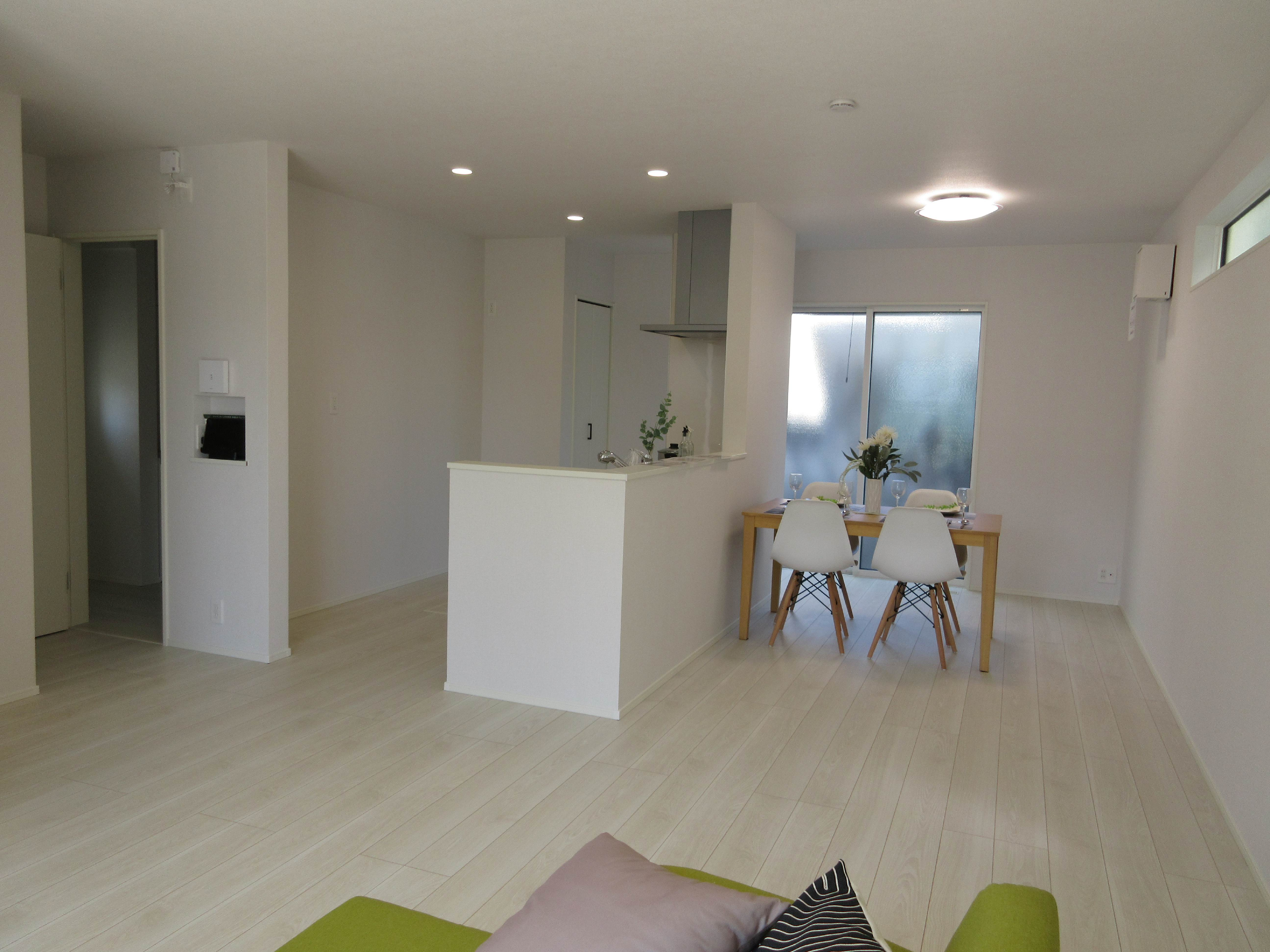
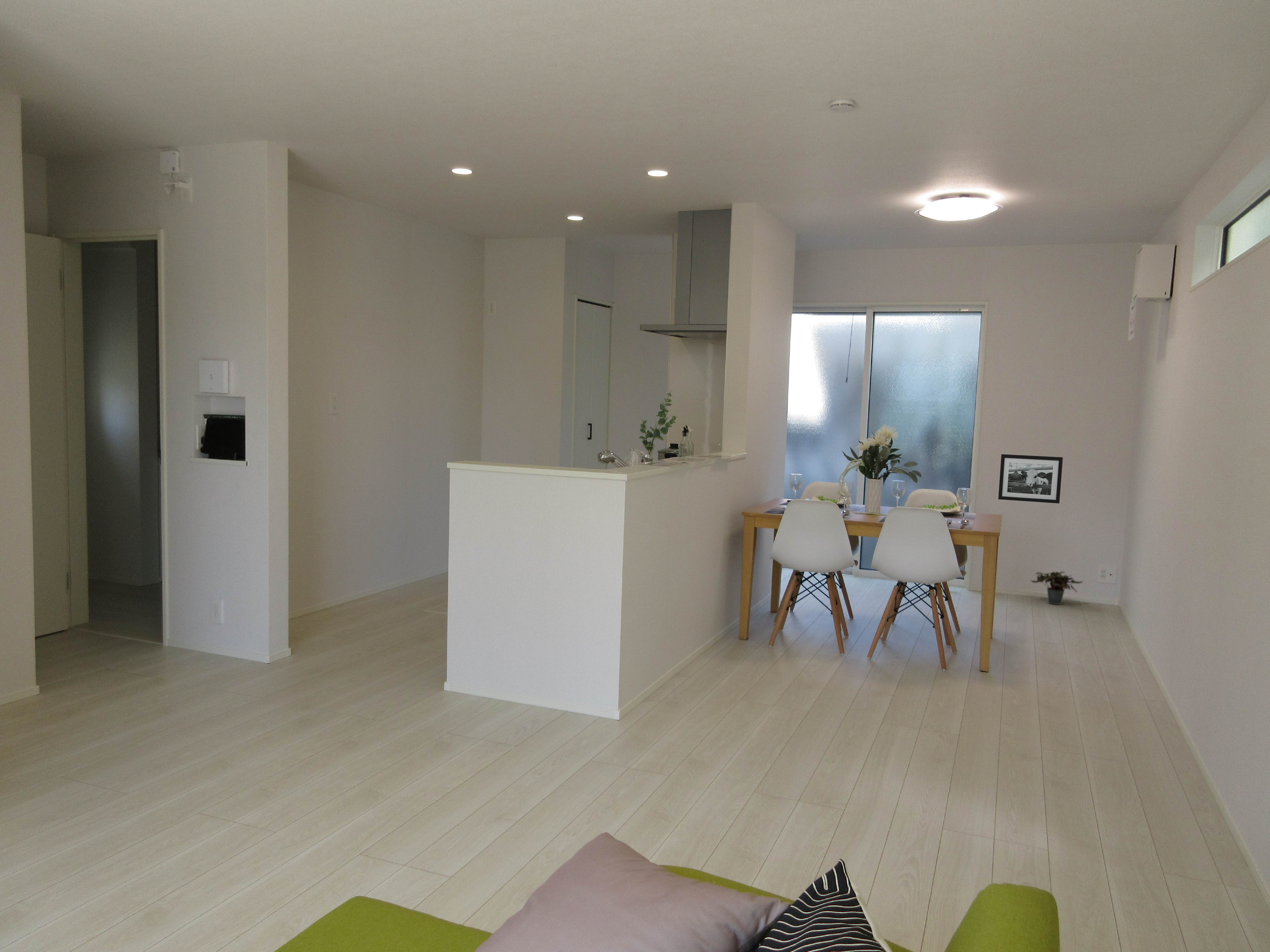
+ potted plant (1055, 587)
+ picture frame (1030, 478)
